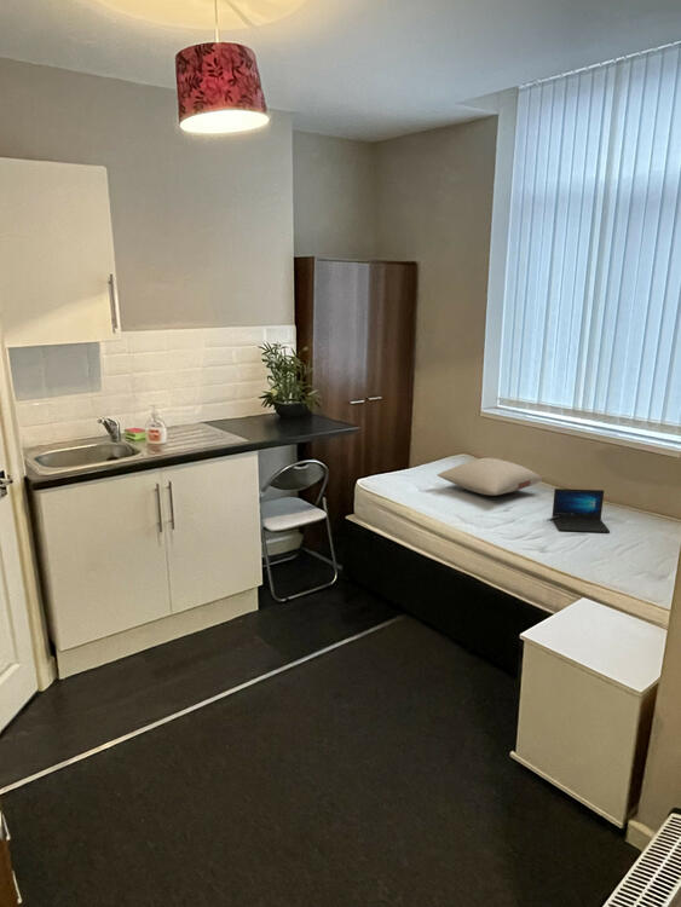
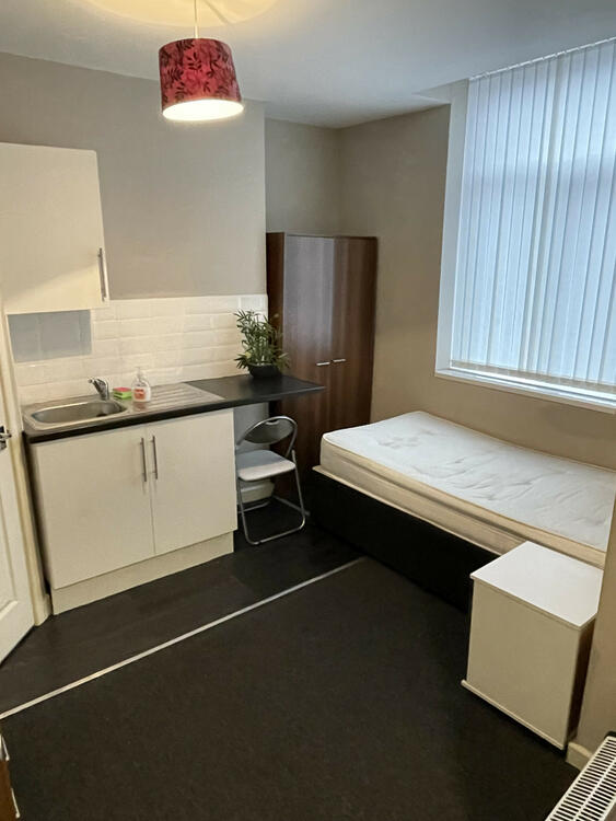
- laptop (581, 509)
- pillow (489, 476)
